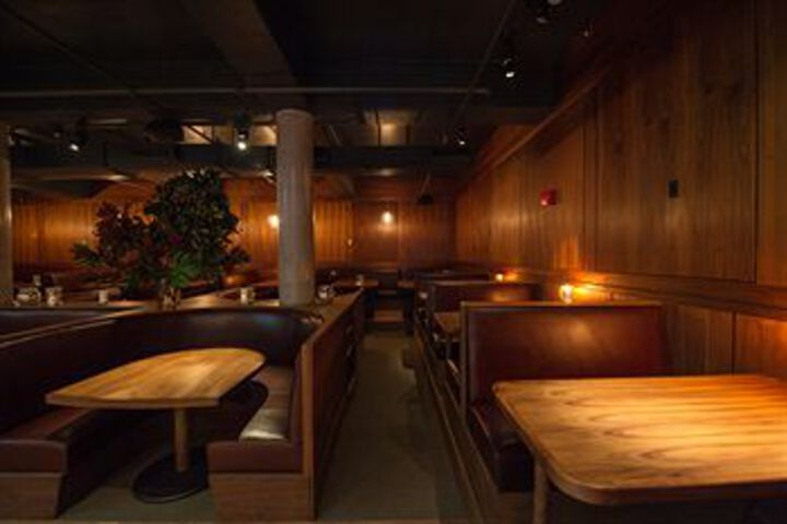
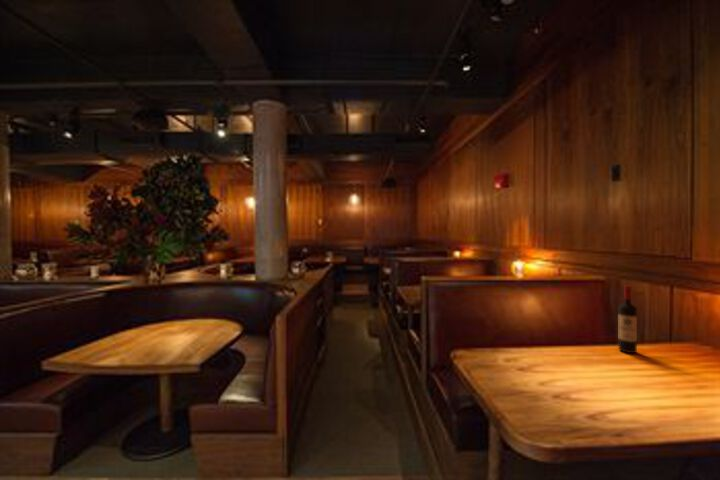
+ wine bottle (627, 318)
